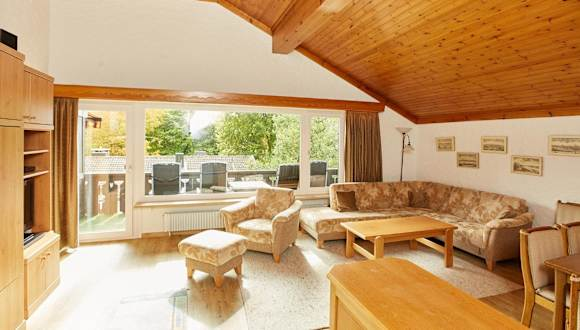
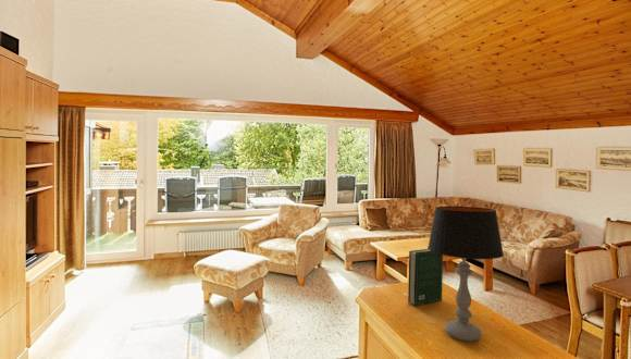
+ table lamp (463, 271)
+ book (425, 275)
